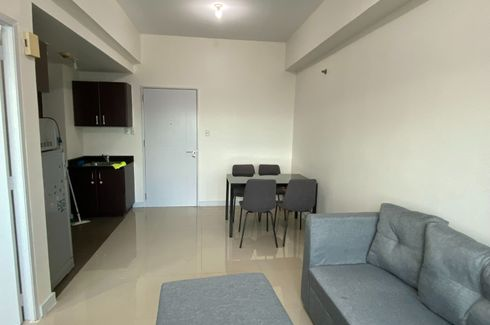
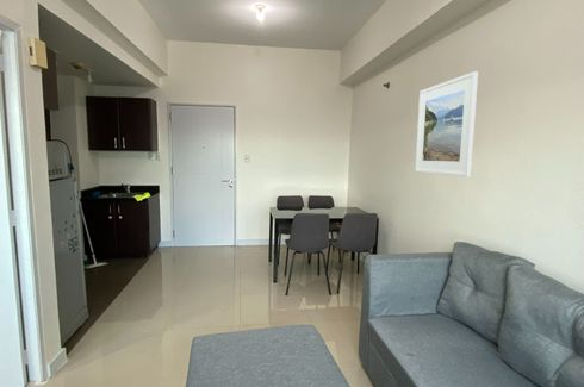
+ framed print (441, 129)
